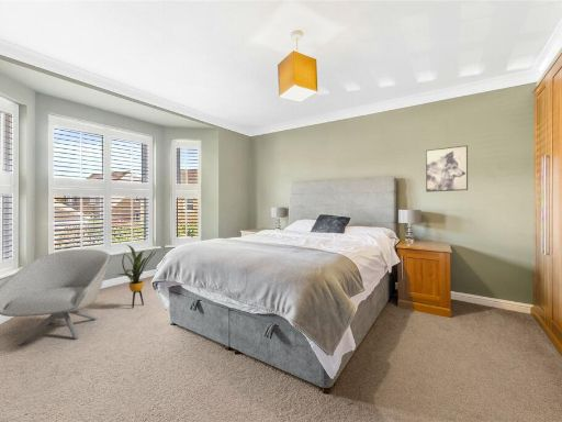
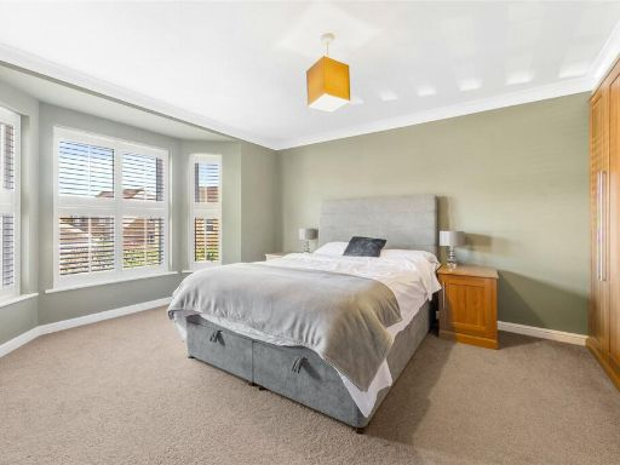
- armchair (59, 293)
- house plant (137, 275)
- wall art (446, 169)
